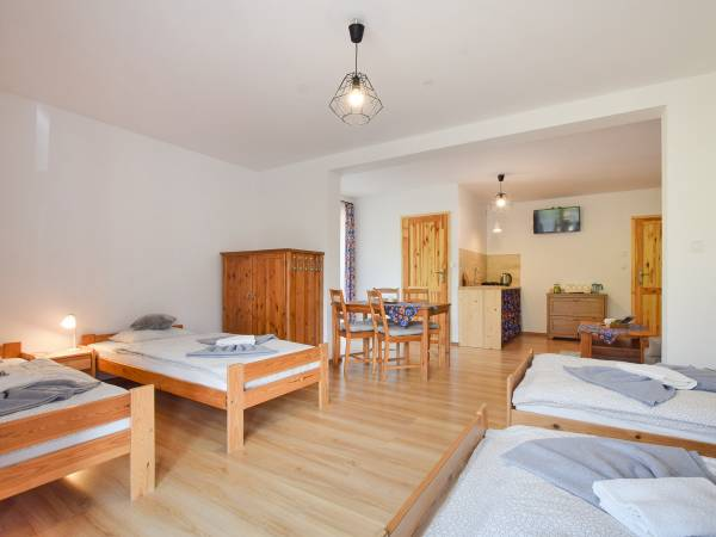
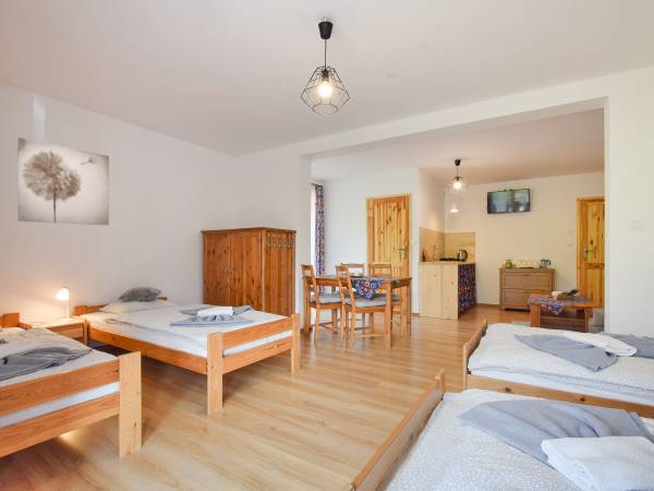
+ wall art (68, 185)
